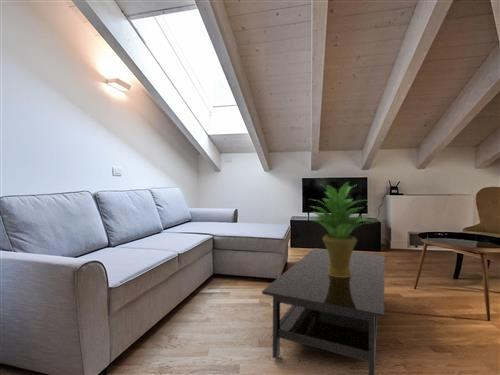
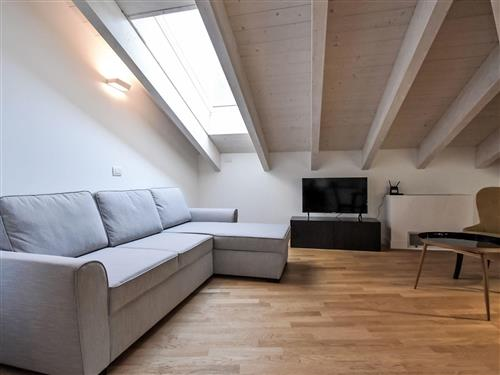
- coffee table (336, 296)
- potted plant (339, 227)
